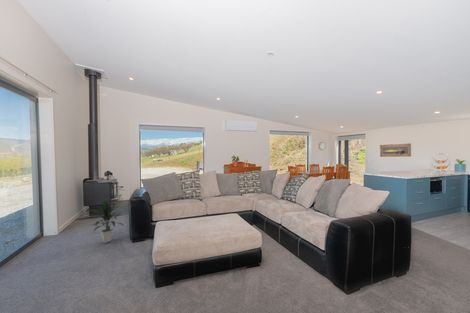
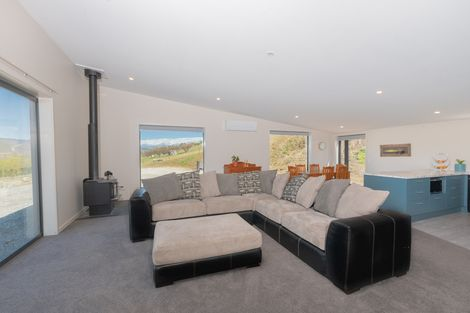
- indoor plant (108, 220)
